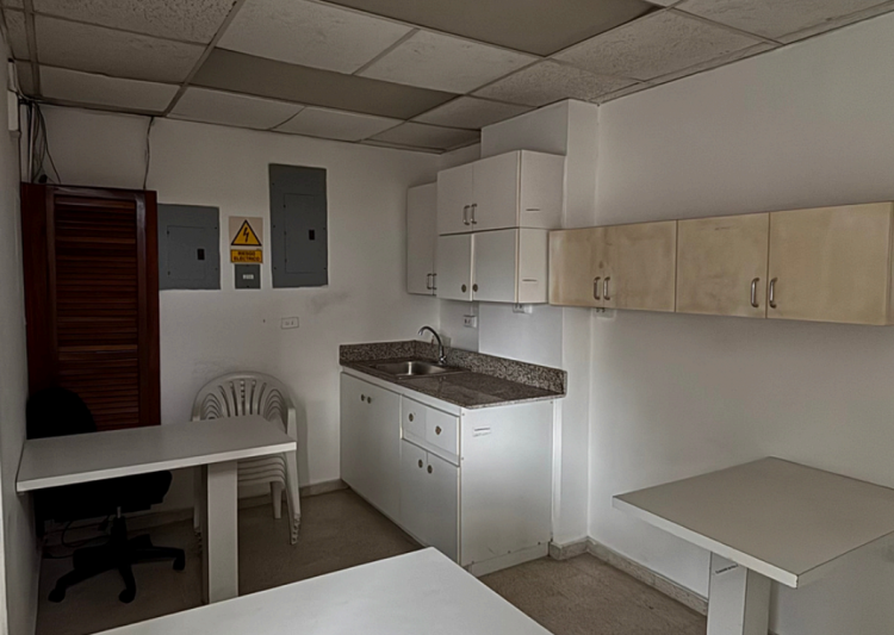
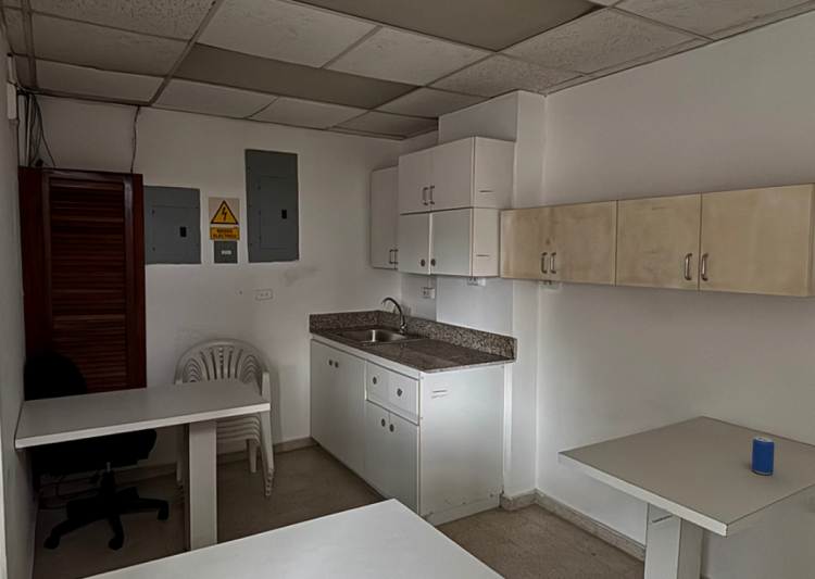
+ beverage can (763, 455)
